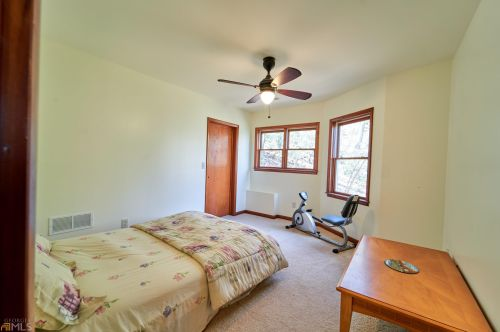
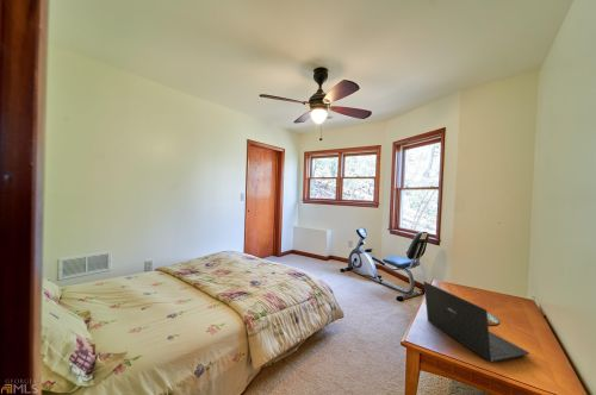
+ laptop (471, 314)
